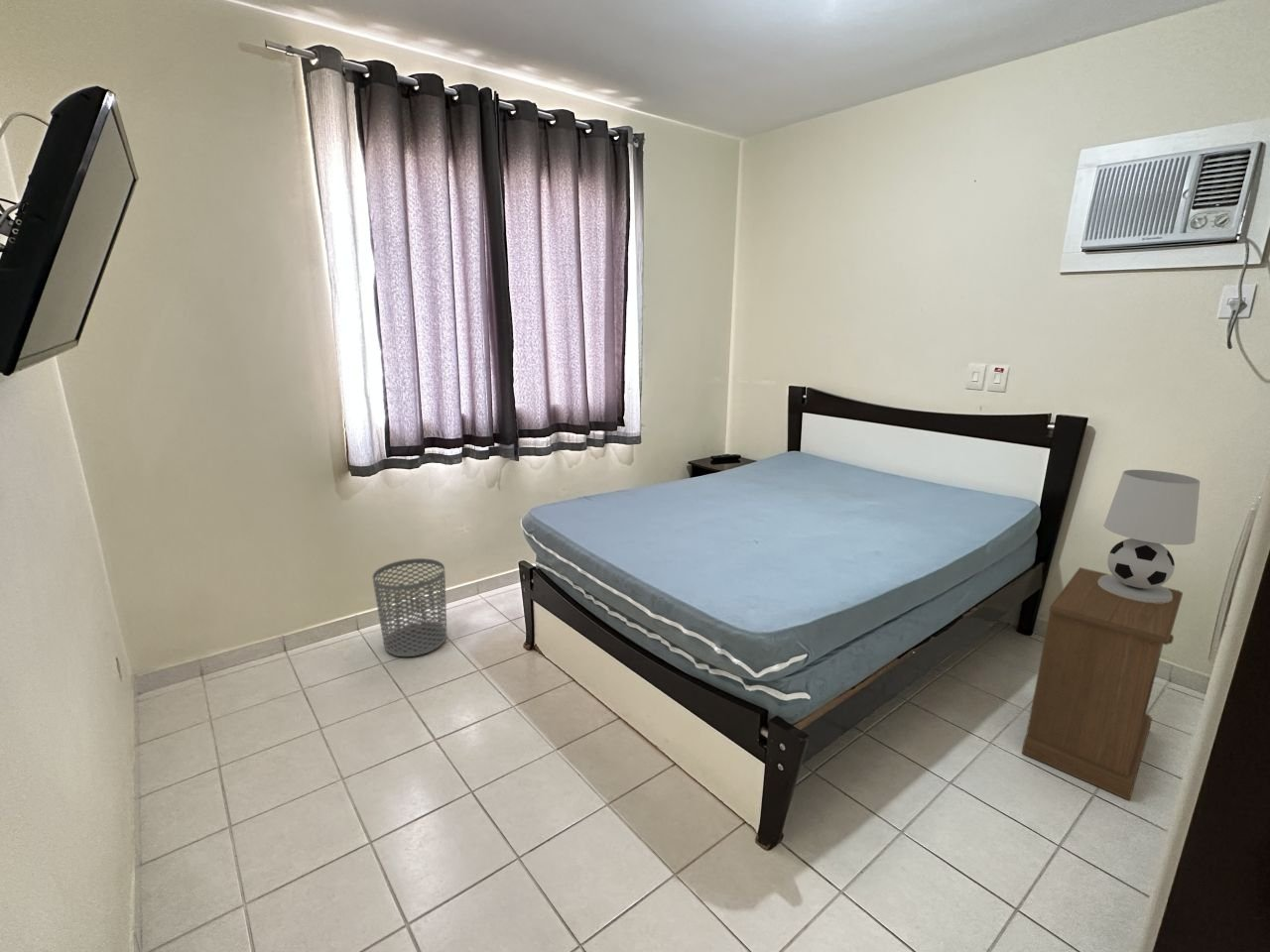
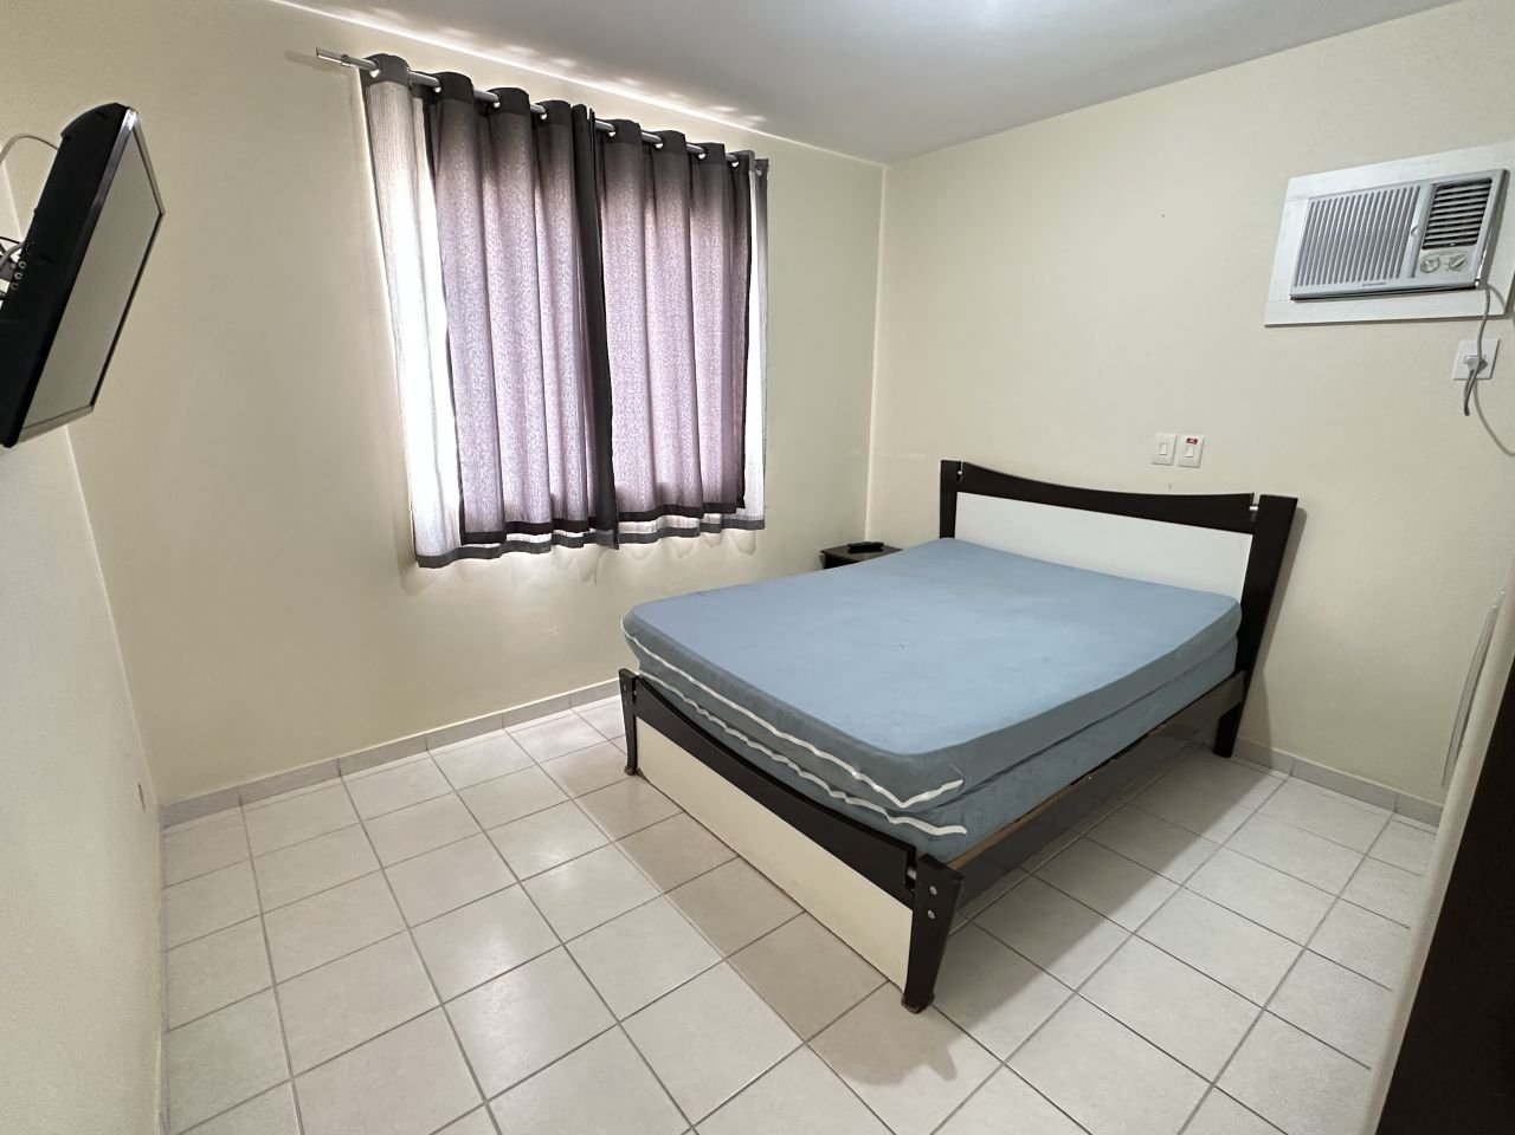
- nightstand (1103, 672)
- waste bin (412, 607)
- table lamp (1147, 534)
